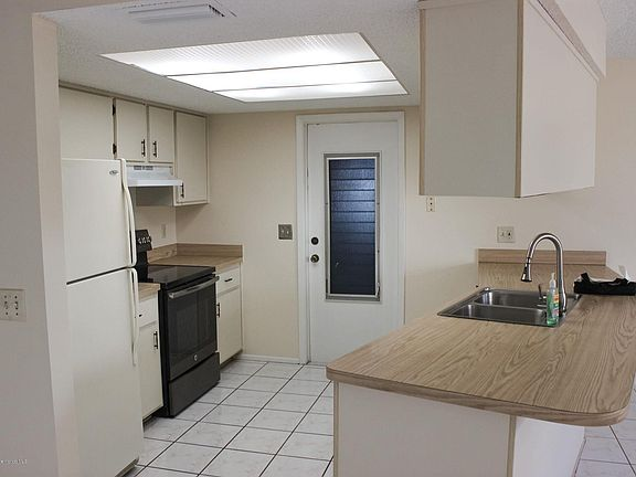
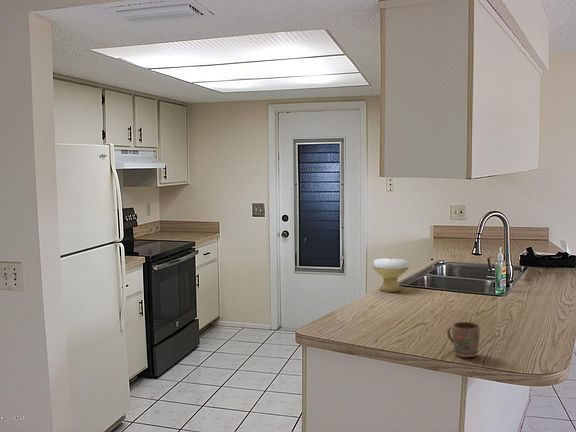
+ mug (464, 339)
+ candle holder (390, 273)
